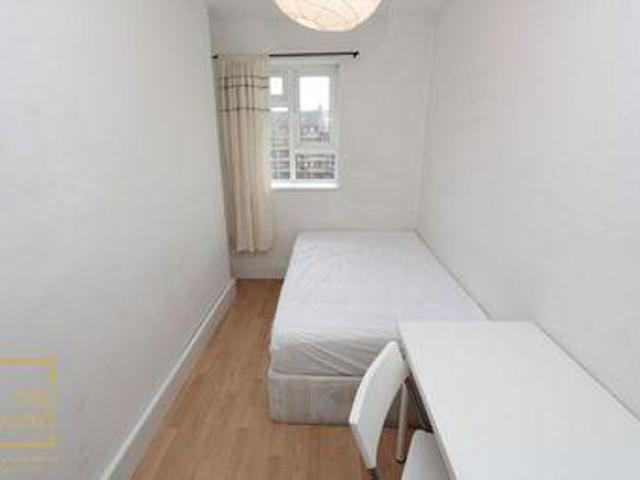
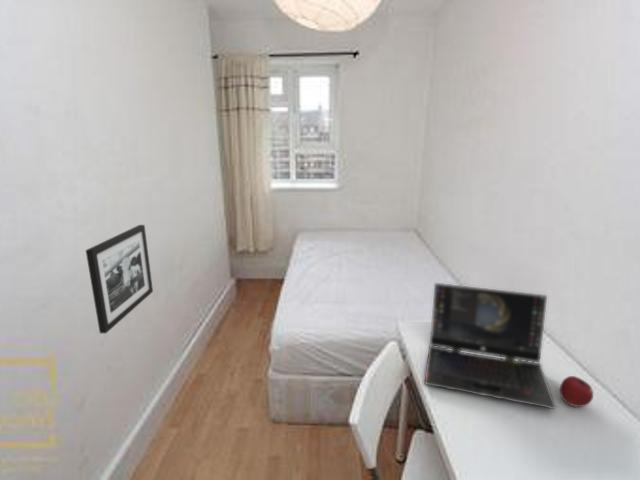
+ picture frame (124, 274)
+ laptop computer (487, 339)
+ apple (576, 391)
